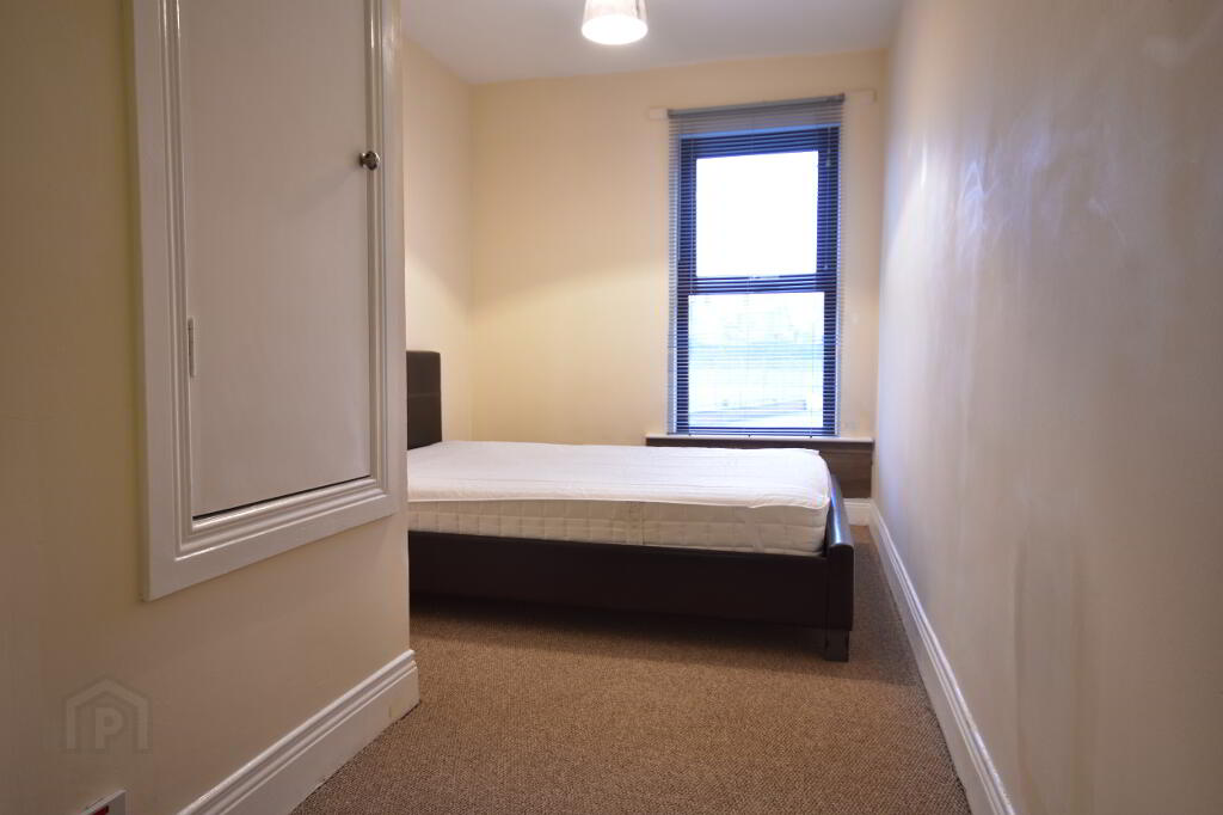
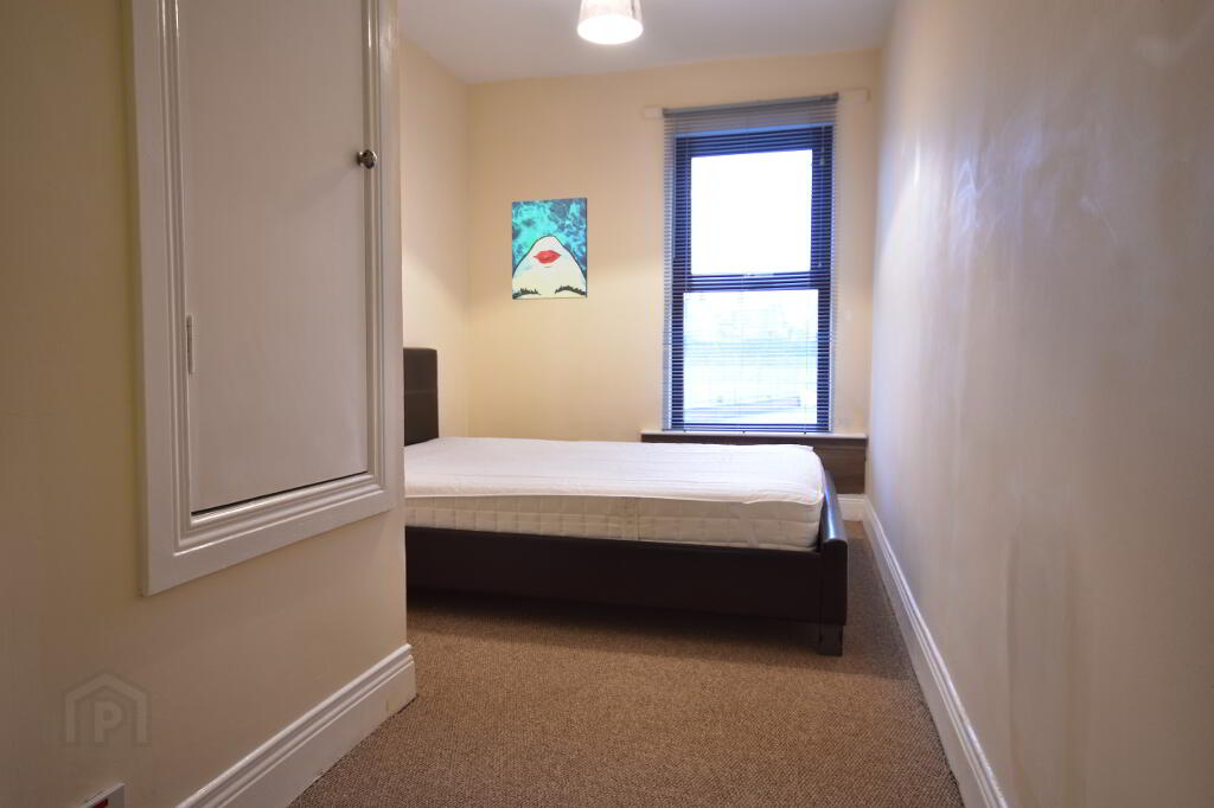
+ wall art (549, 249)
